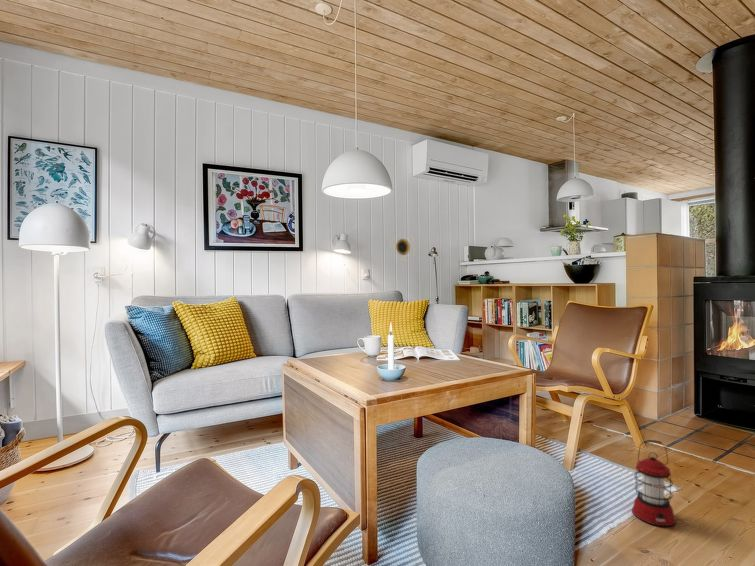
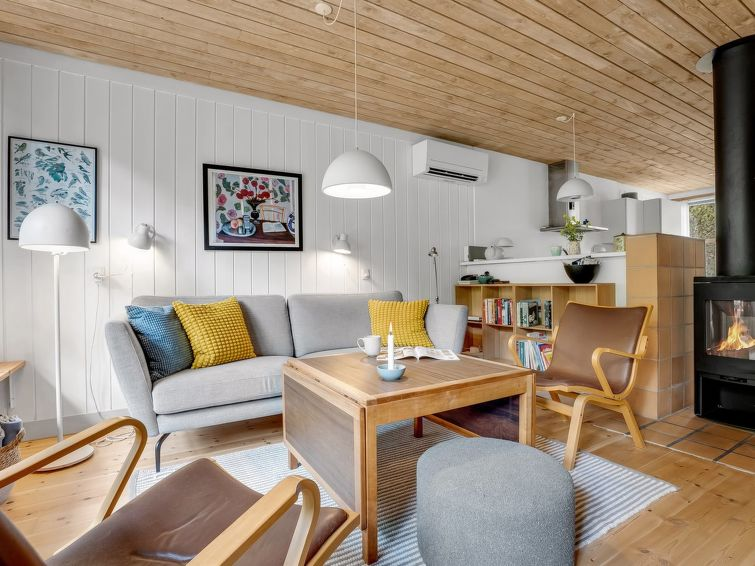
- lantern (653, 478)
- robot vacuum (401, 247)
